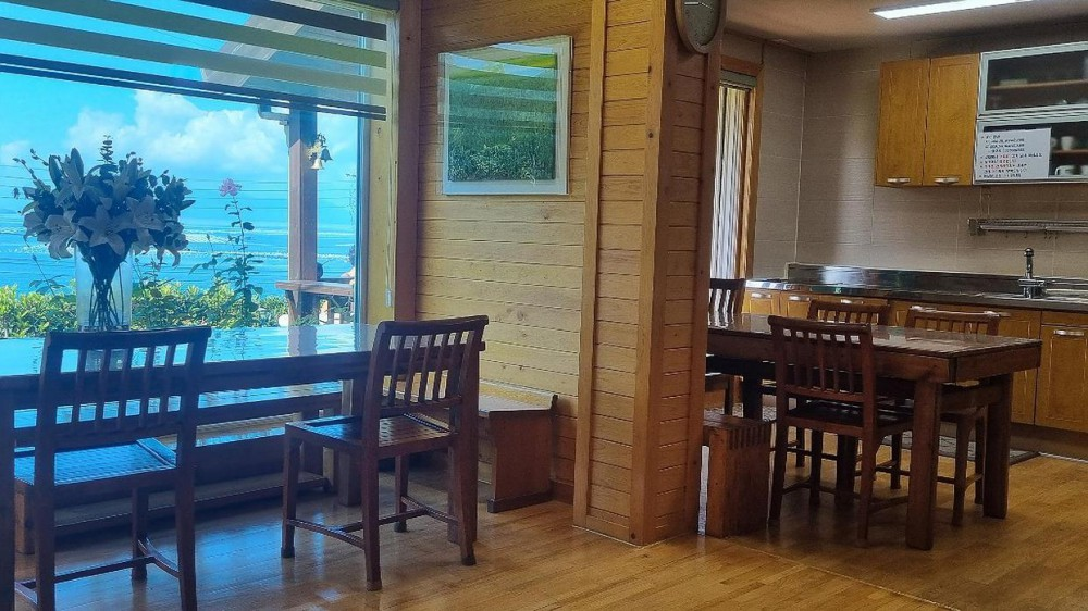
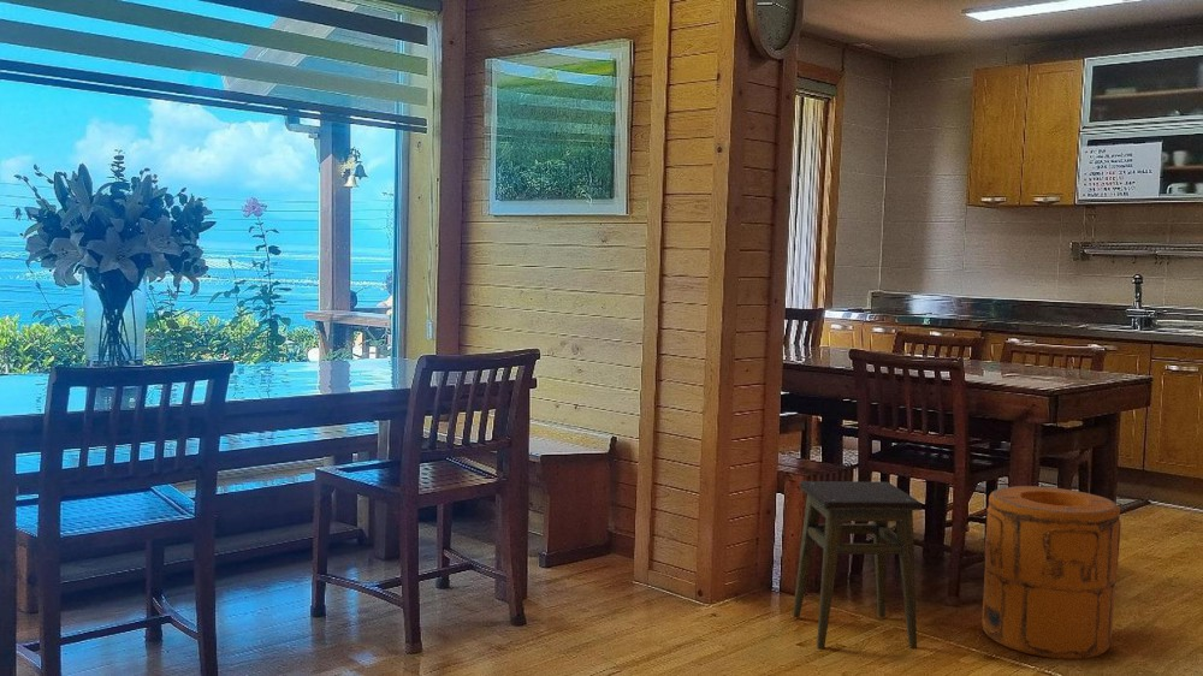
+ trash can (1049, 568)
+ stool (855, 553)
